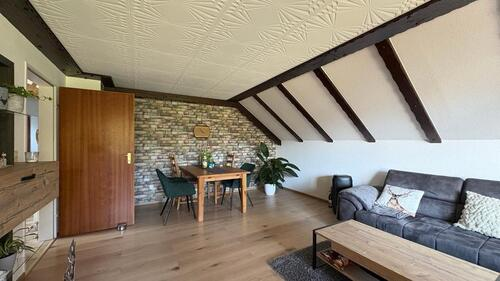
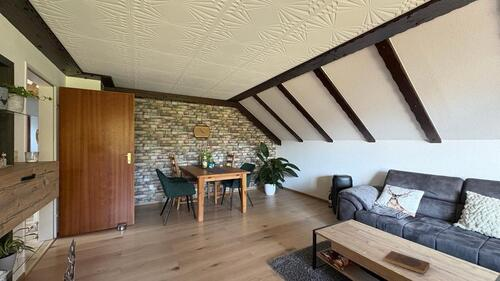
+ book (406, 261)
